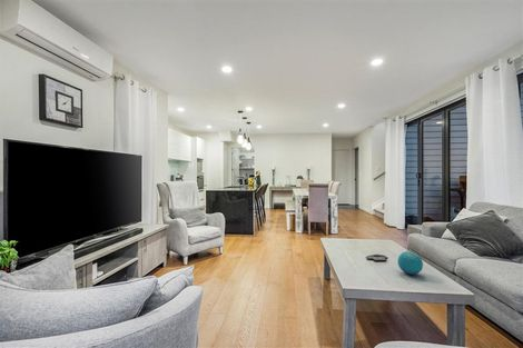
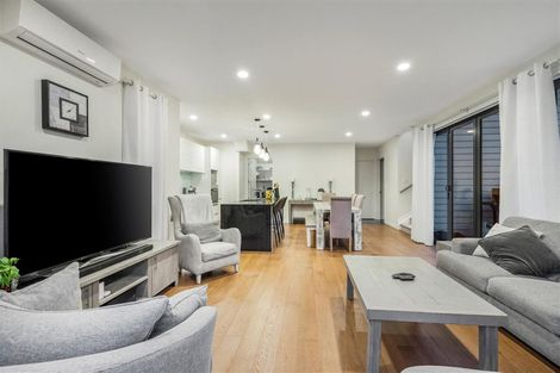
- decorative orb (409, 262)
